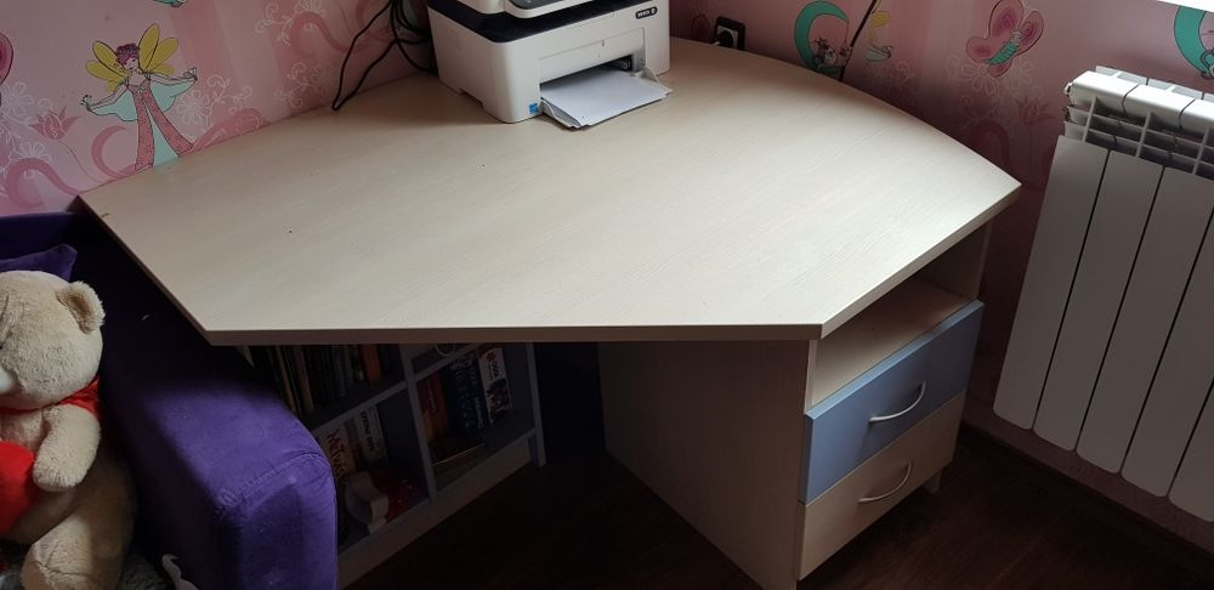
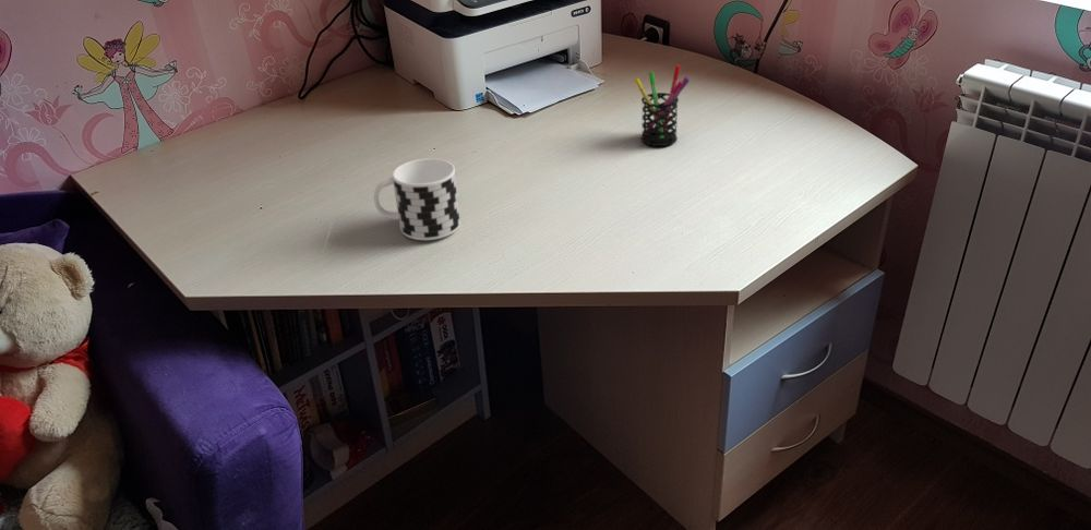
+ pen holder (660, 104)
+ cup (416, 201)
